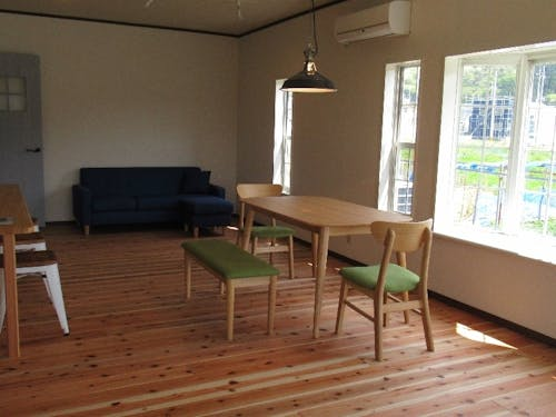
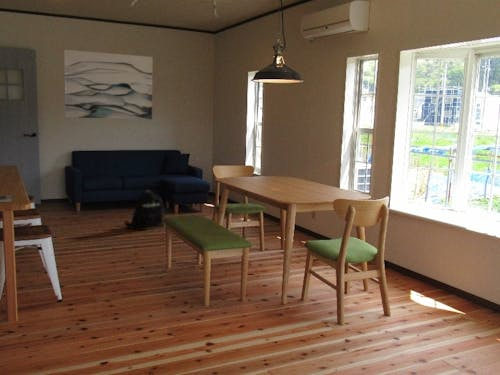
+ wall art (110, 86)
+ backpack (146, 208)
